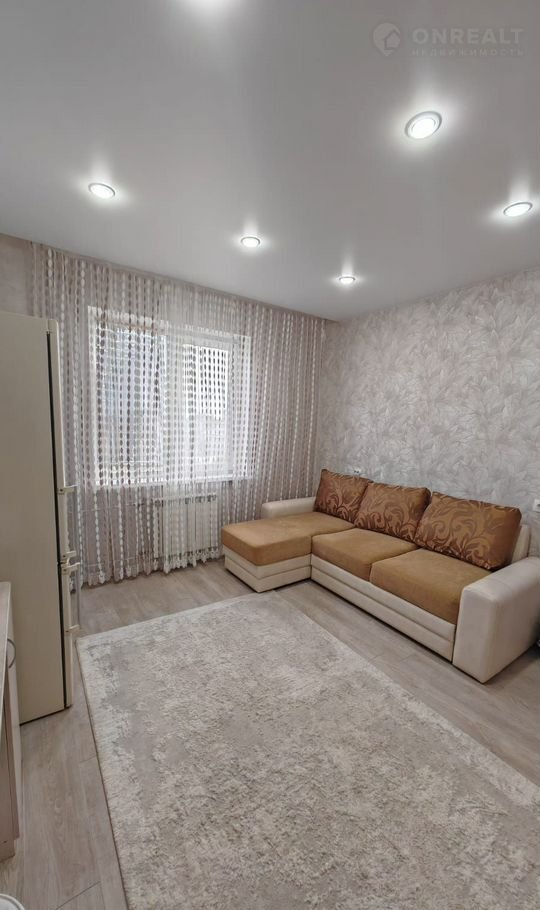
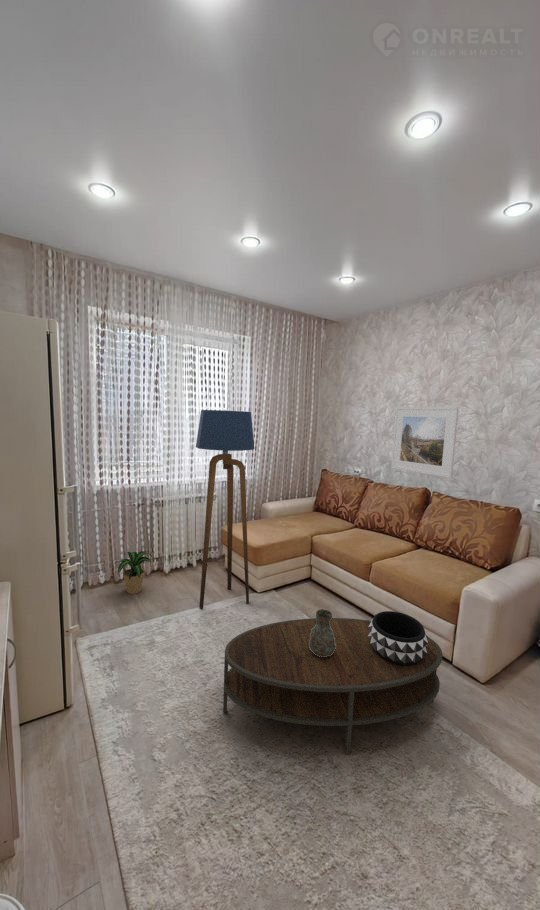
+ coffee table (333, 676)
+ decorative vase (323, 632)
+ potted plant (134, 572)
+ decorative bowl (397, 636)
+ floor lamp (227, 508)
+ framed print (422, 440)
